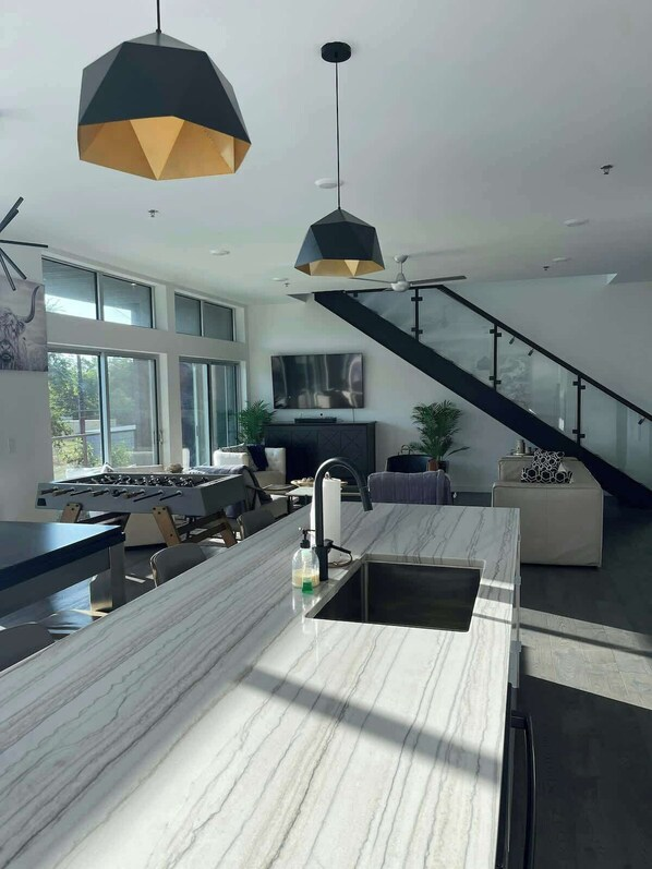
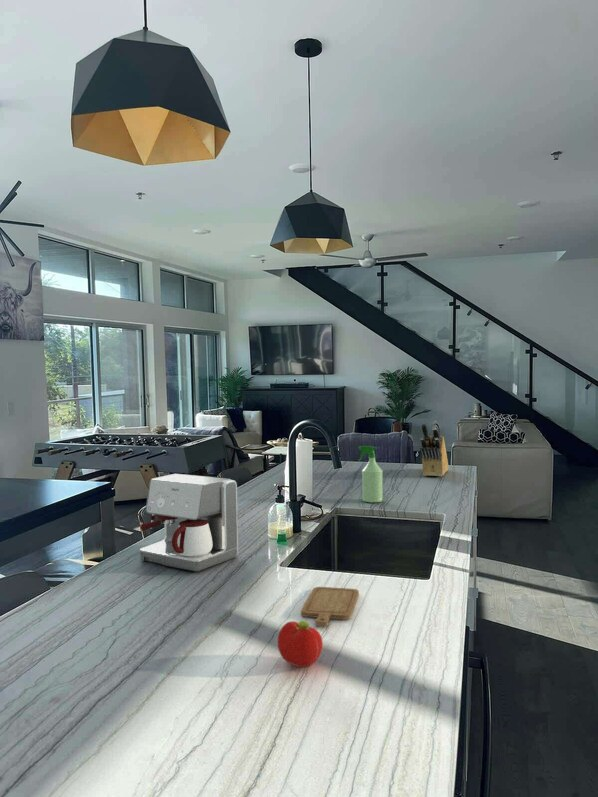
+ coffee maker (188, 518)
+ chopping board (329, 605)
+ spray bottle (372, 473)
+ fruit (300, 641)
+ knife block (434, 447)
